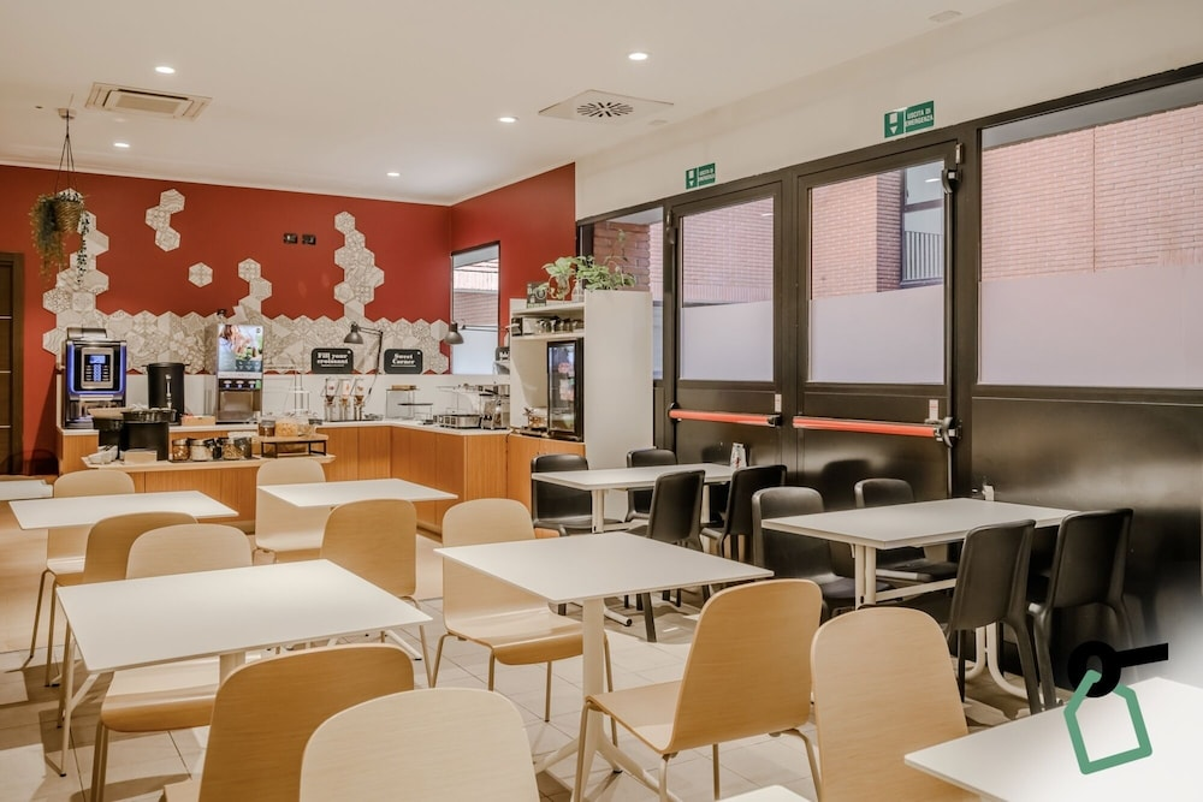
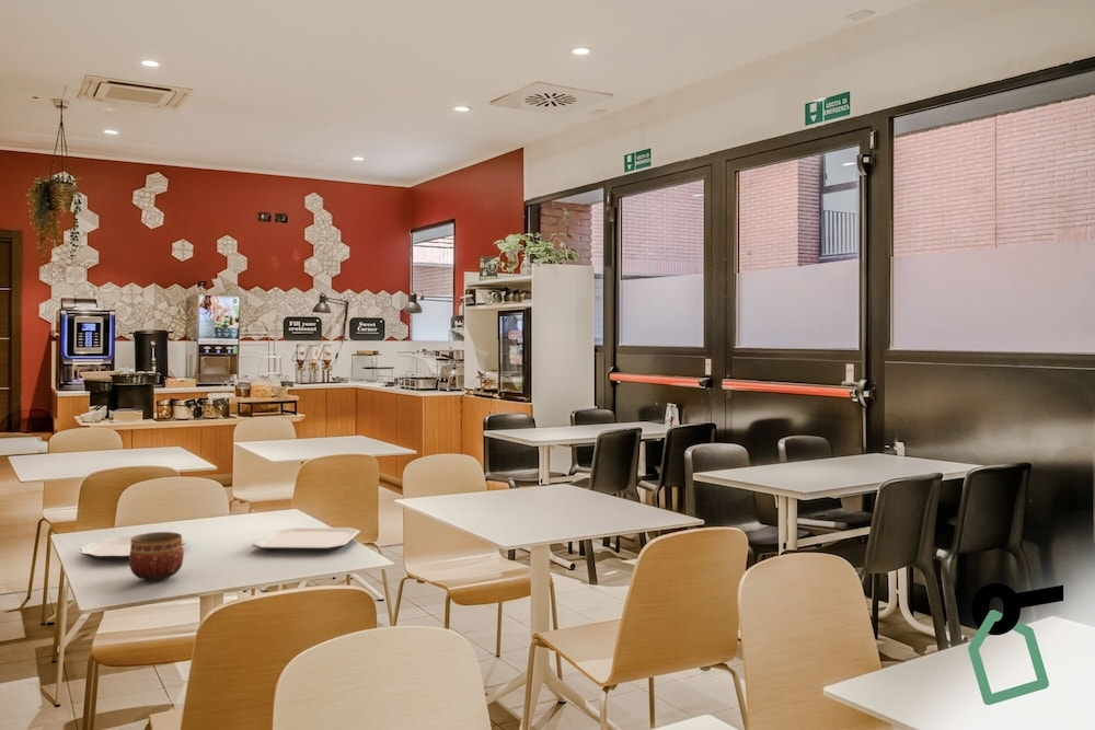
+ plate (308, 540)
+ bowl (157, 557)
+ plate (129, 547)
